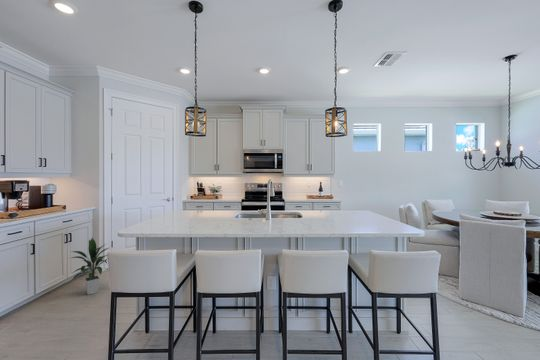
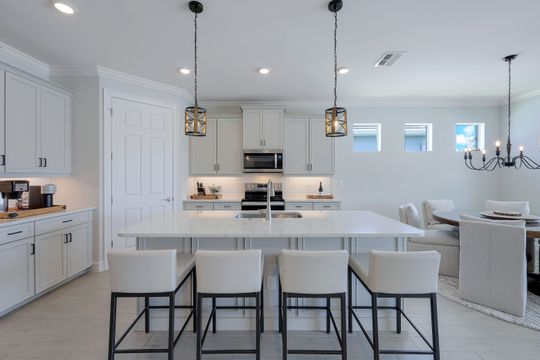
- indoor plant (93, 265)
